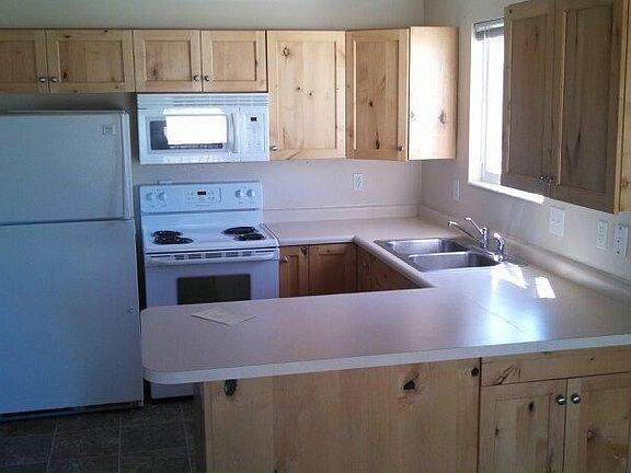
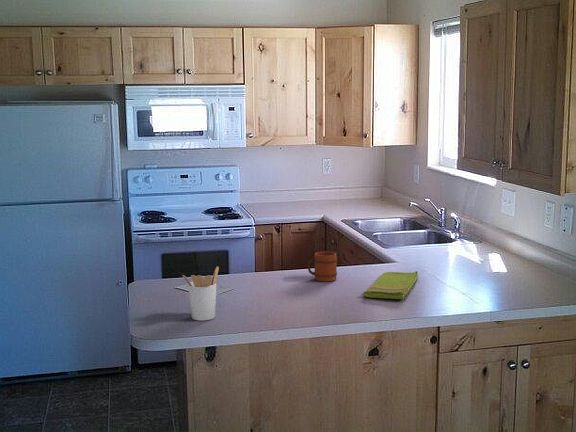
+ utensil holder (202, 293)
+ dish towel (392, 283)
+ mug (322, 266)
